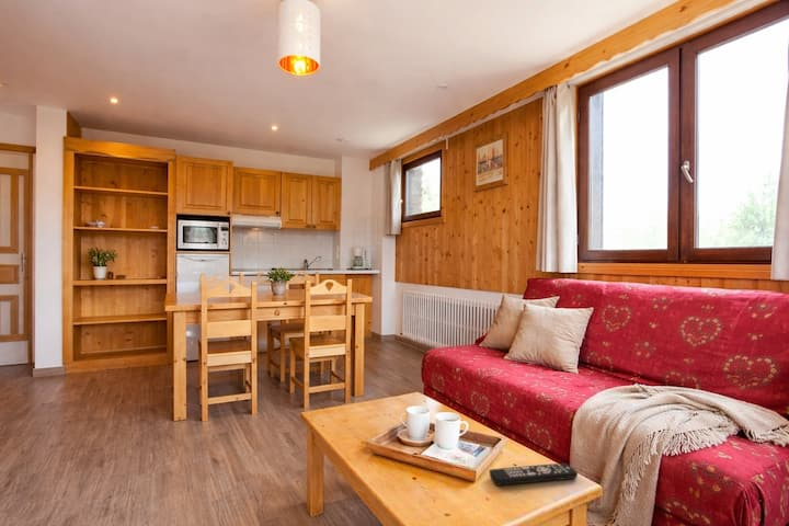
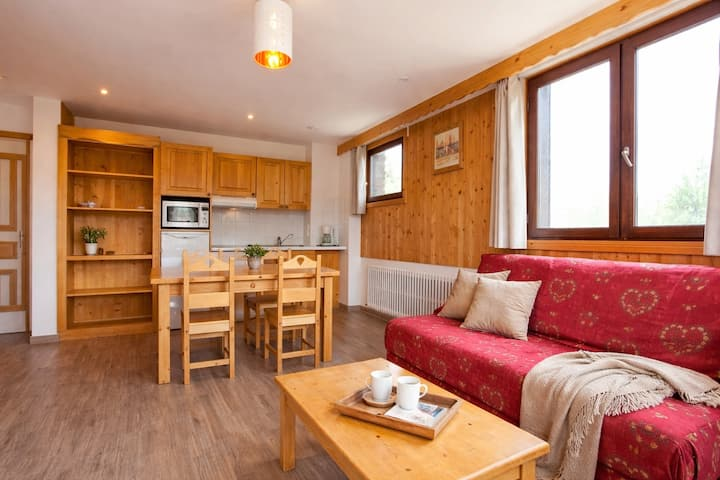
- remote control (533, 473)
